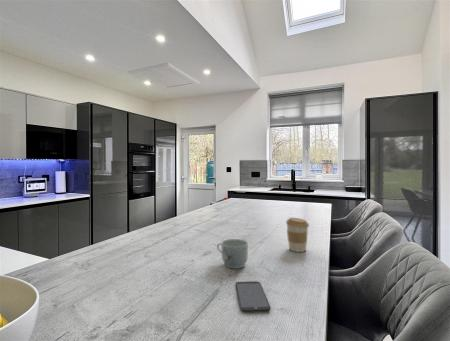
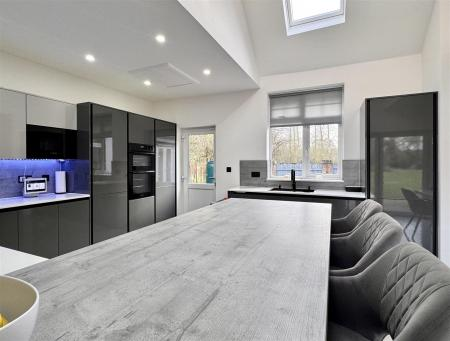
- coffee cup (297, 233)
- smartphone (251, 294)
- mug (231, 253)
